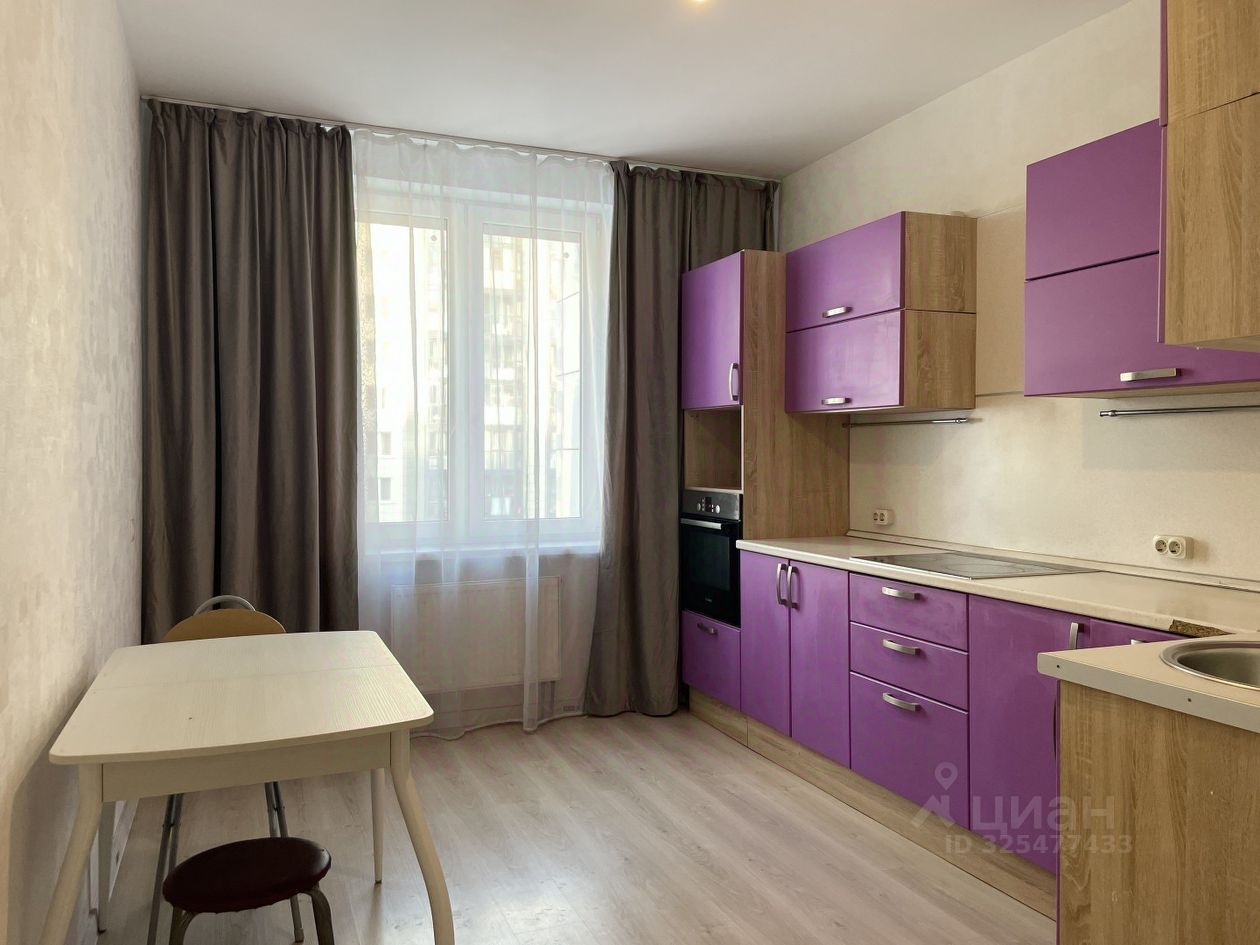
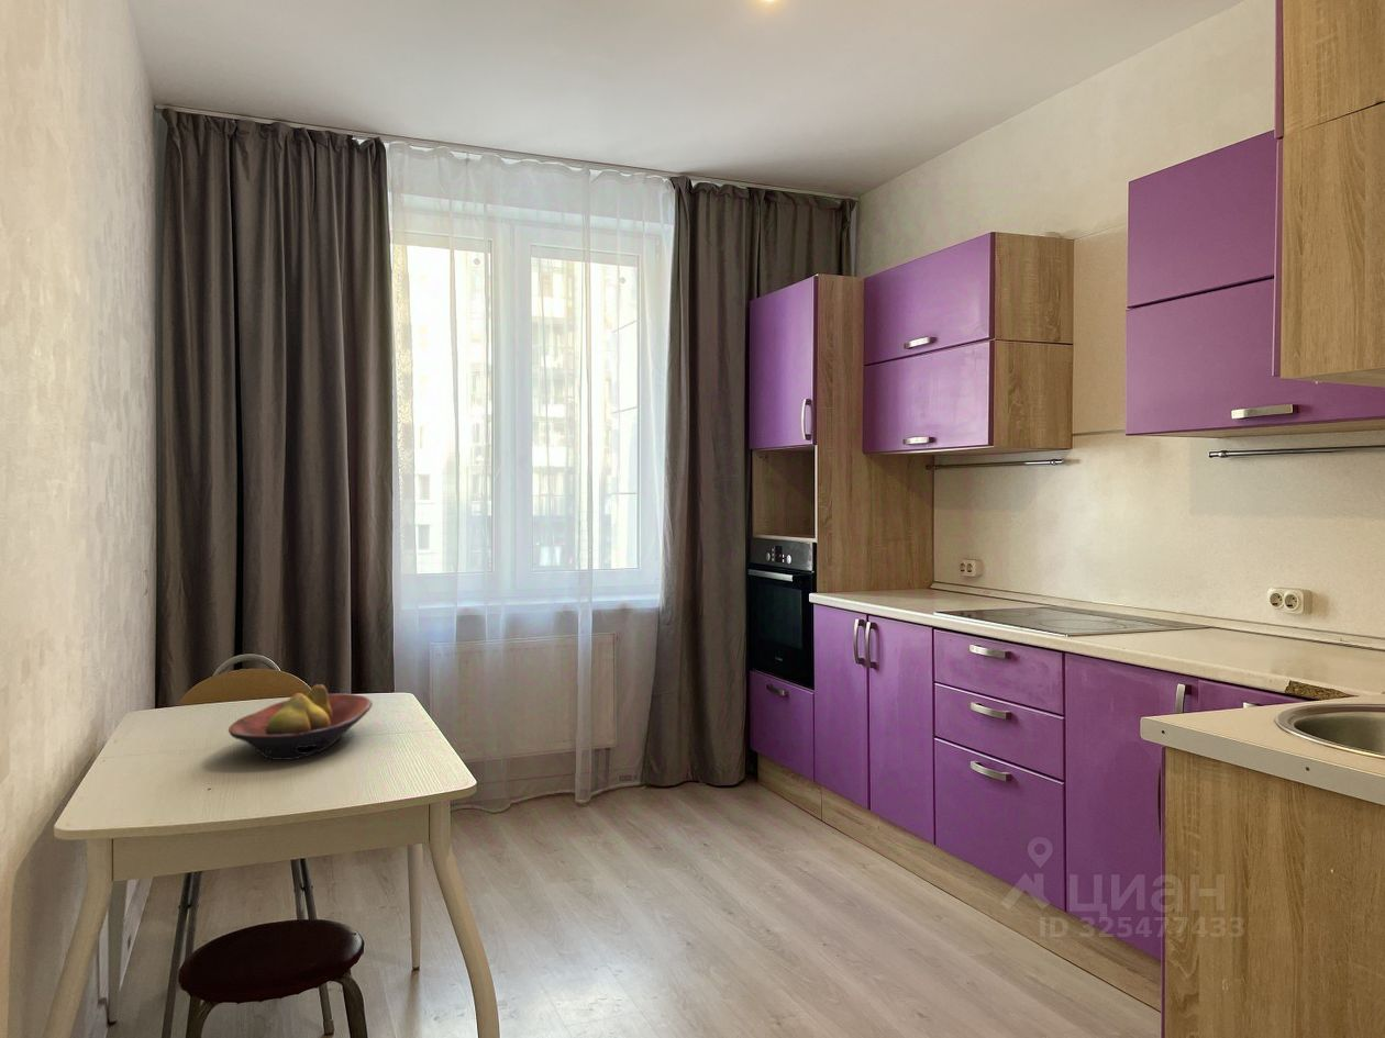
+ fruit bowl (304, 716)
